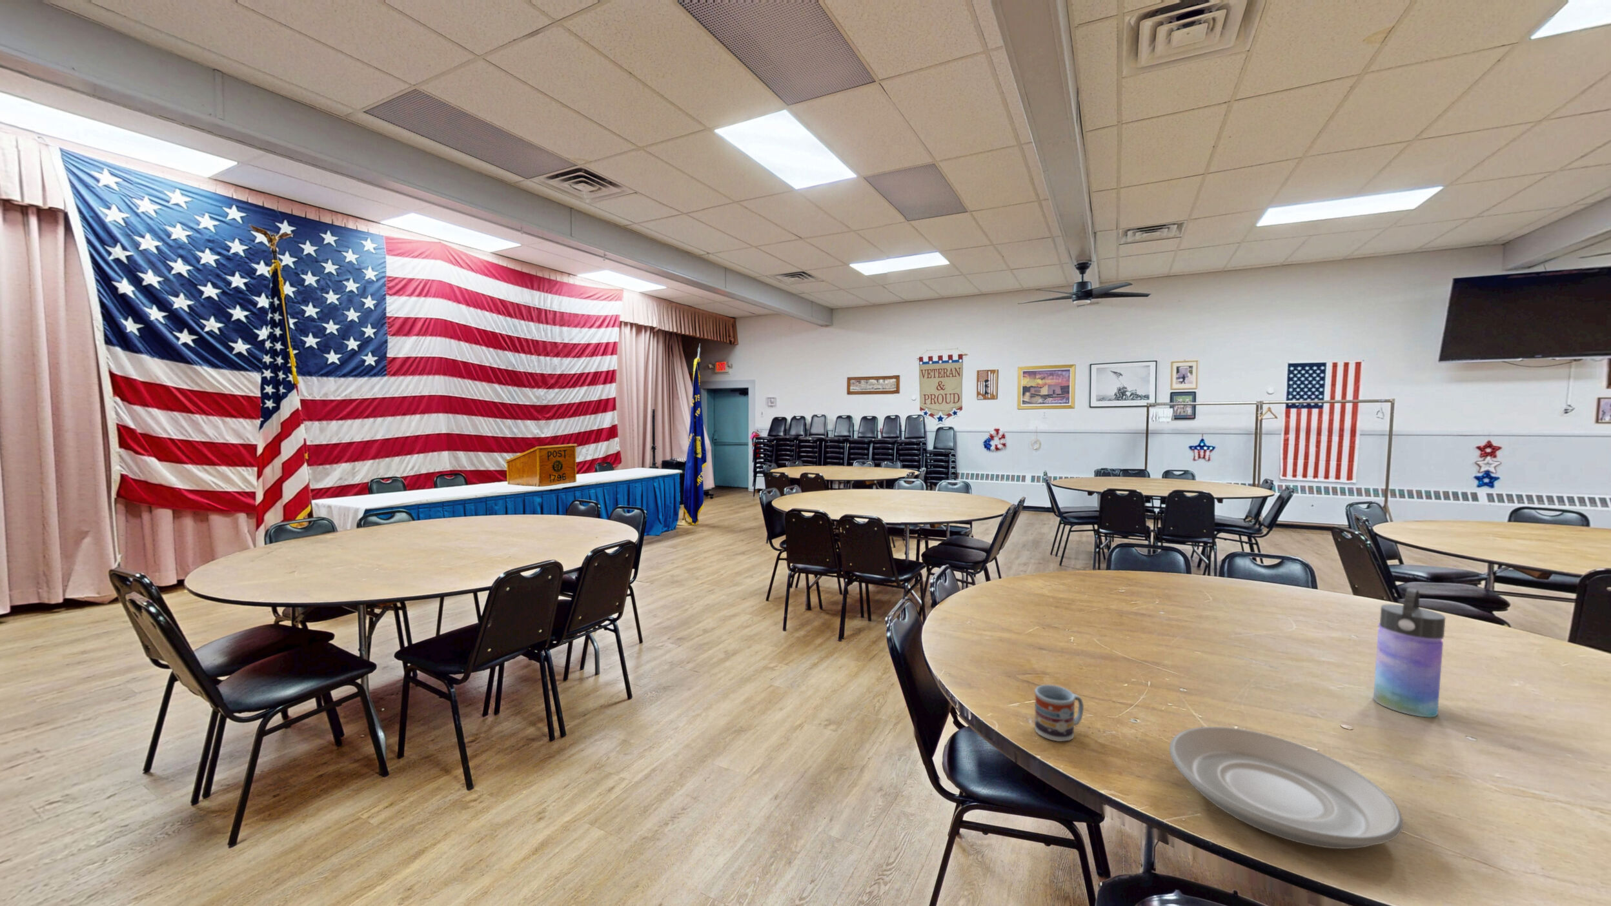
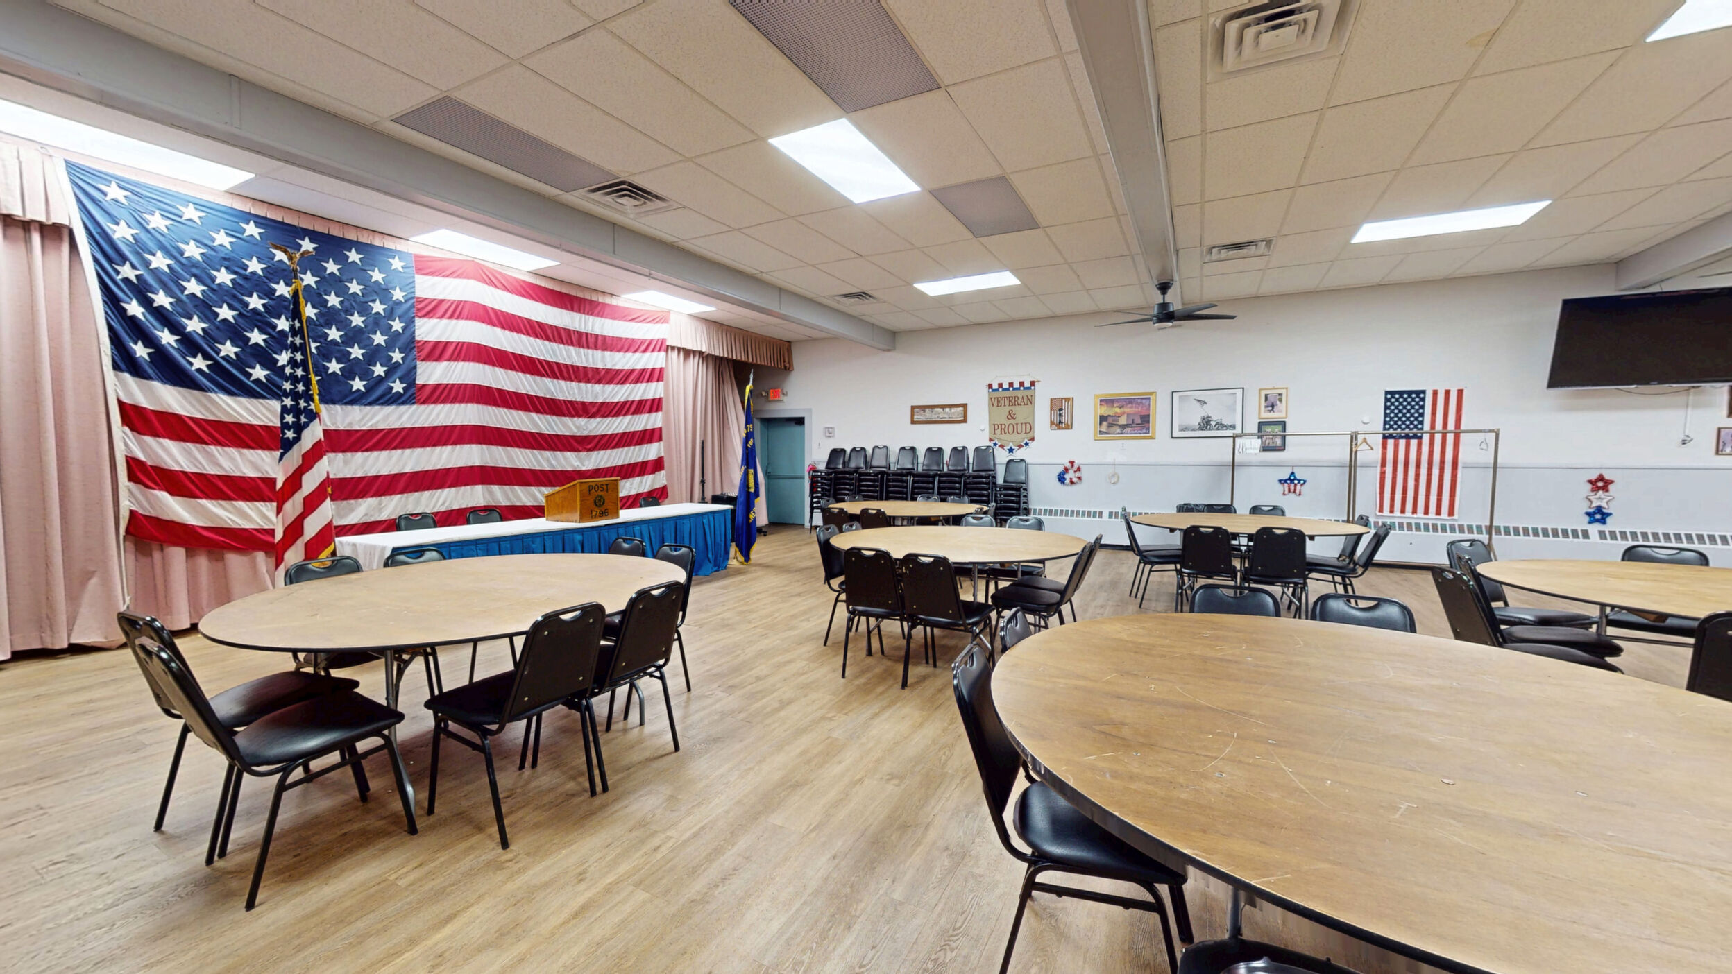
- plate (1275, 788)
- cup (1060, 711)
- water bottle (1409, 647)
